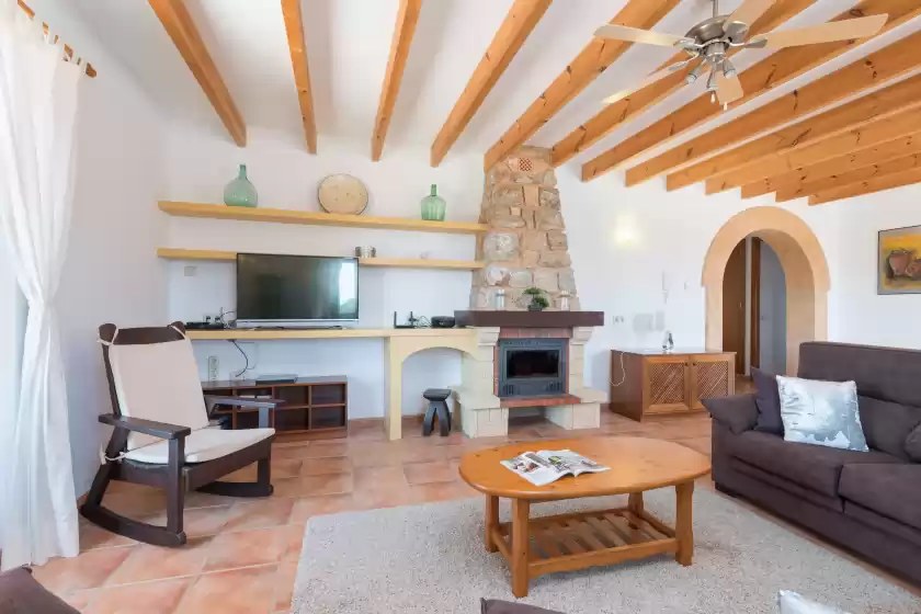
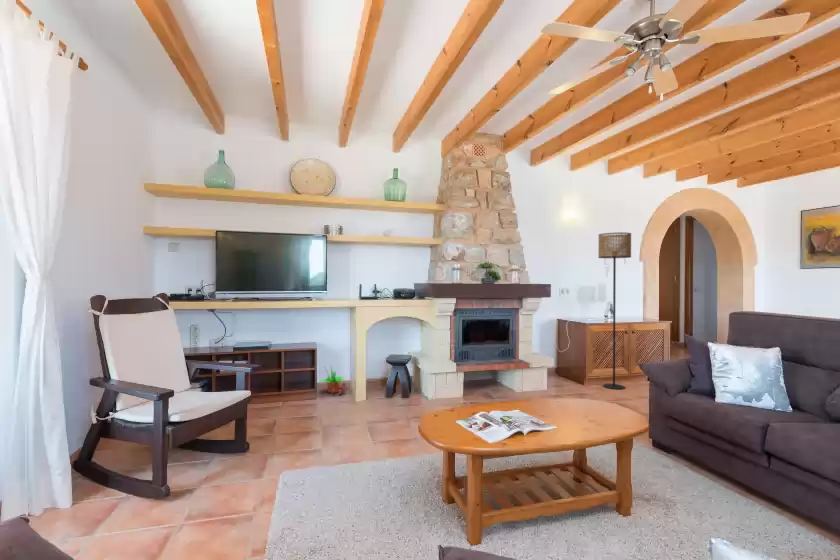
+ floor lamp (614, 310)
+ potted plant (331, 377)
